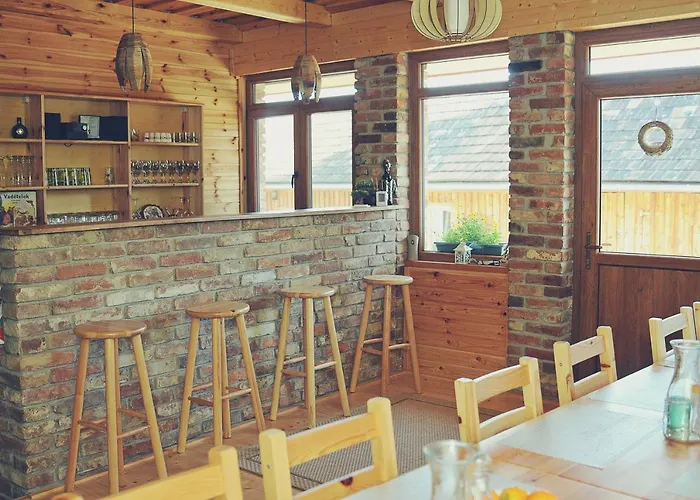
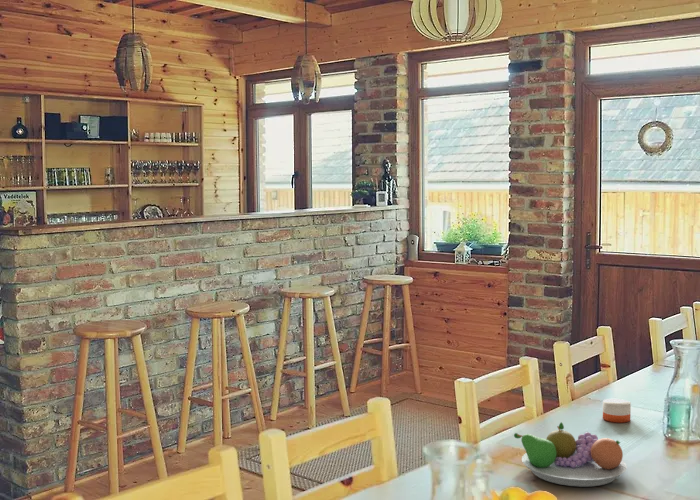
+ fruit bowl (569, 451)
+ candle (616, 401)
